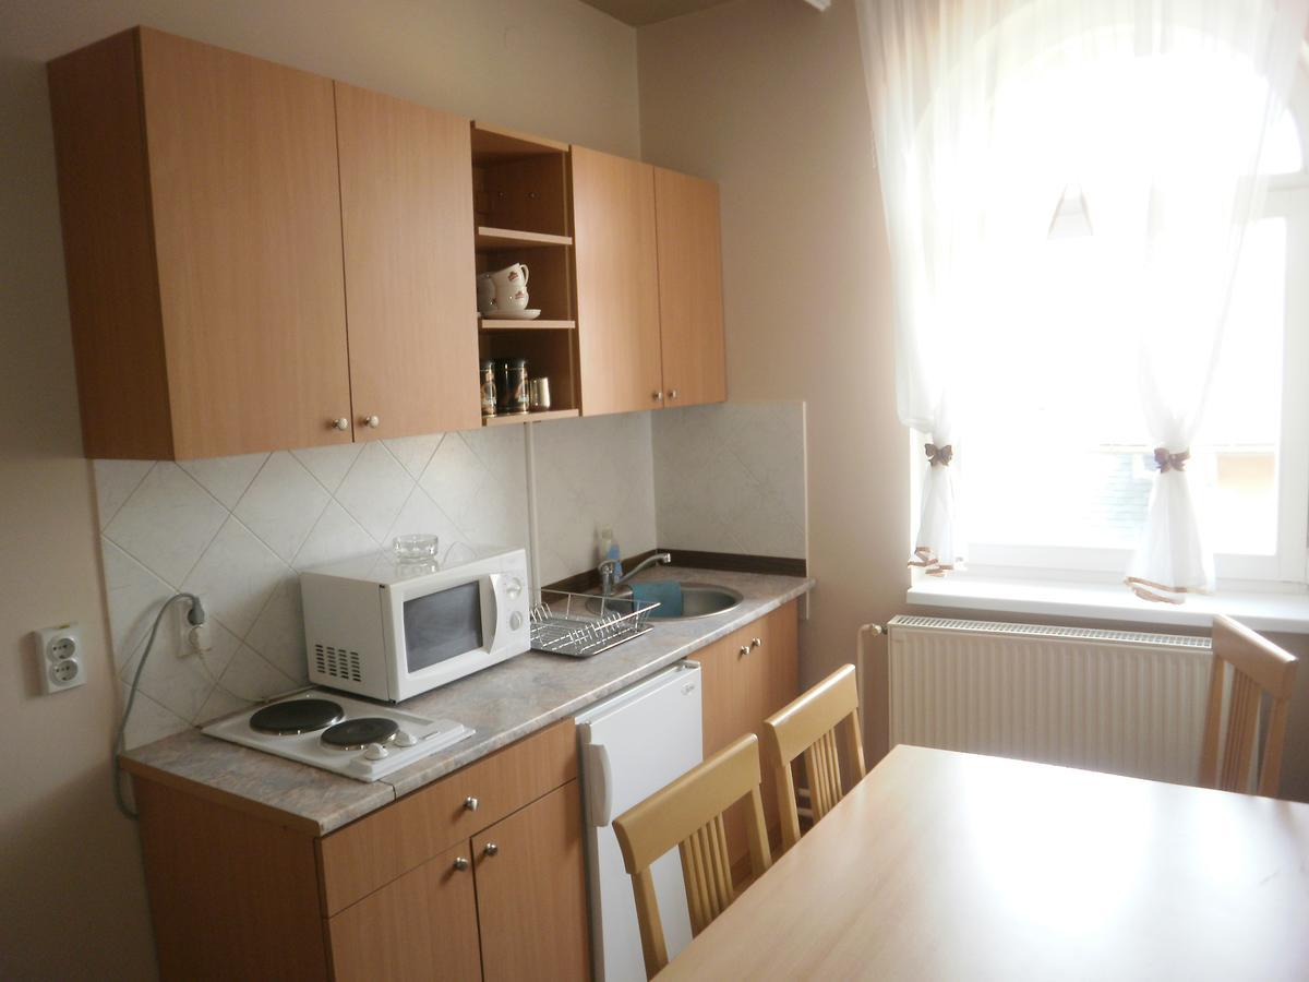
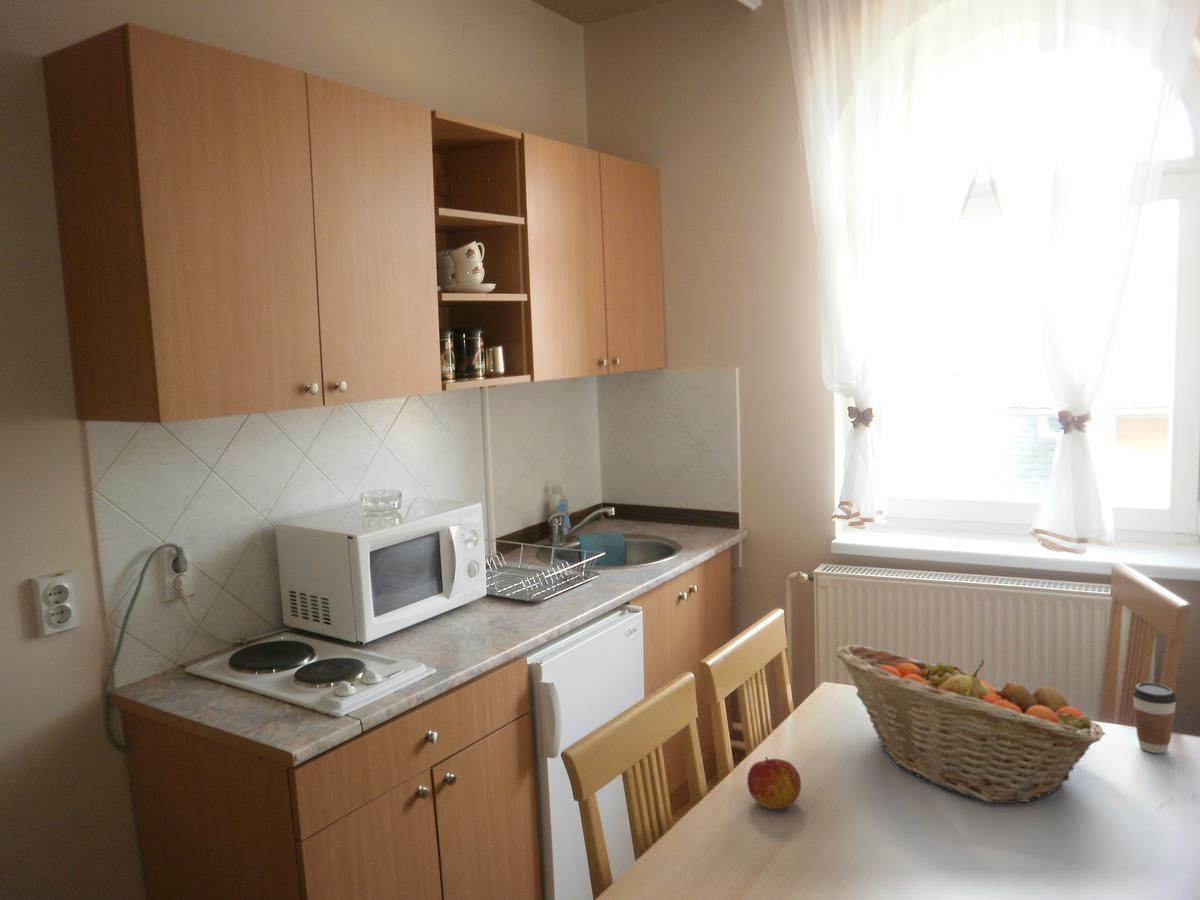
+ fruit basket (959, 708)
+ apple (774, 781)
+ coffee cup (1154, 718)
